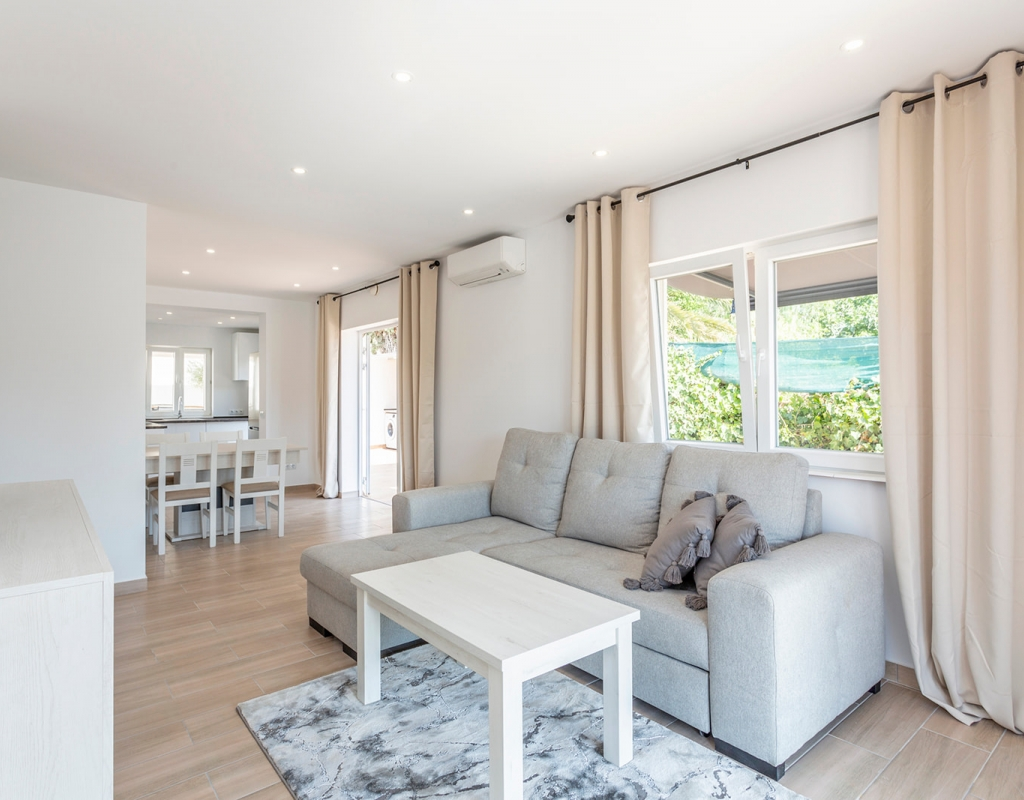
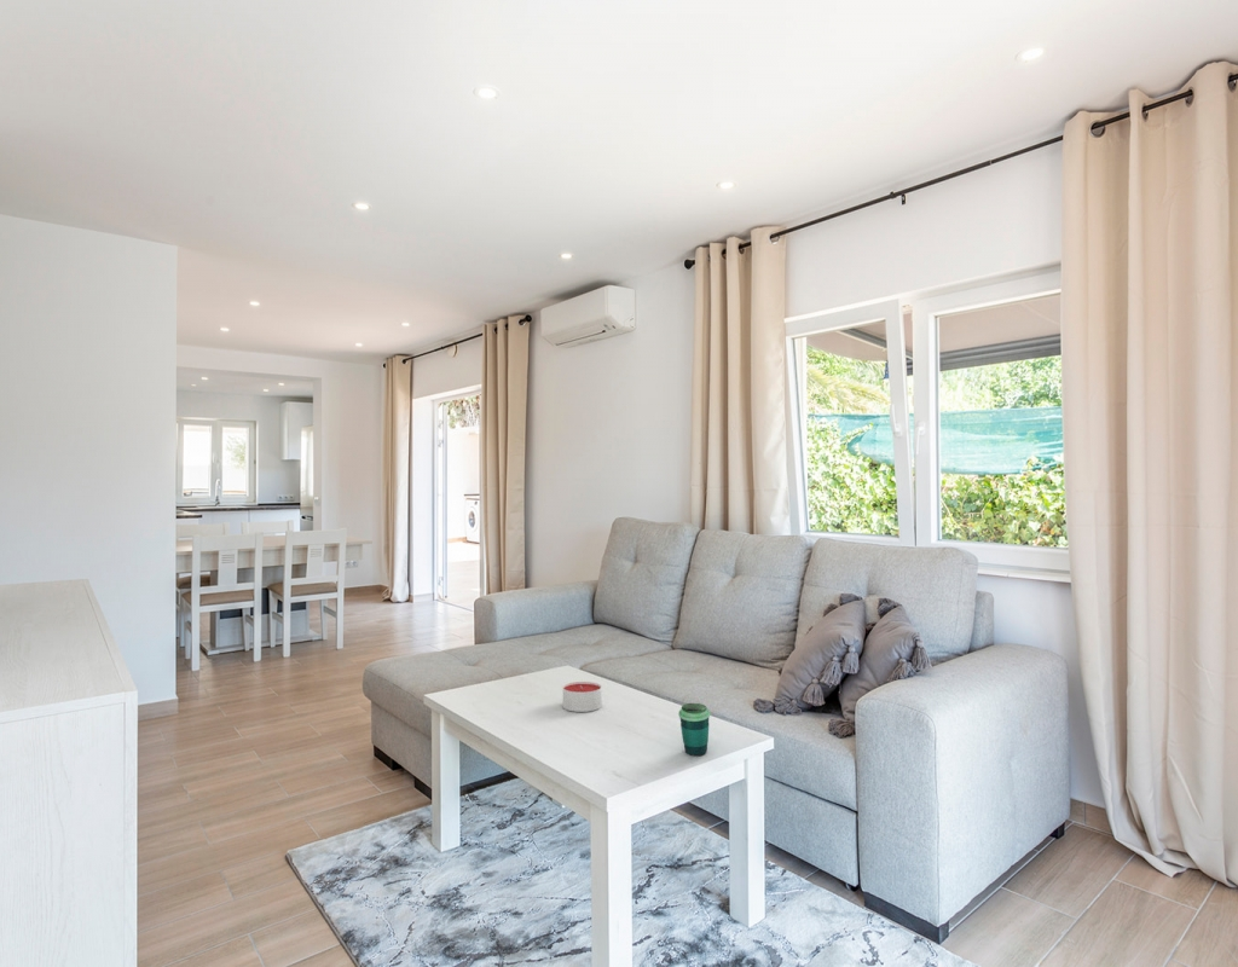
+ candle (582, 695)
+ cup (694, 729)
